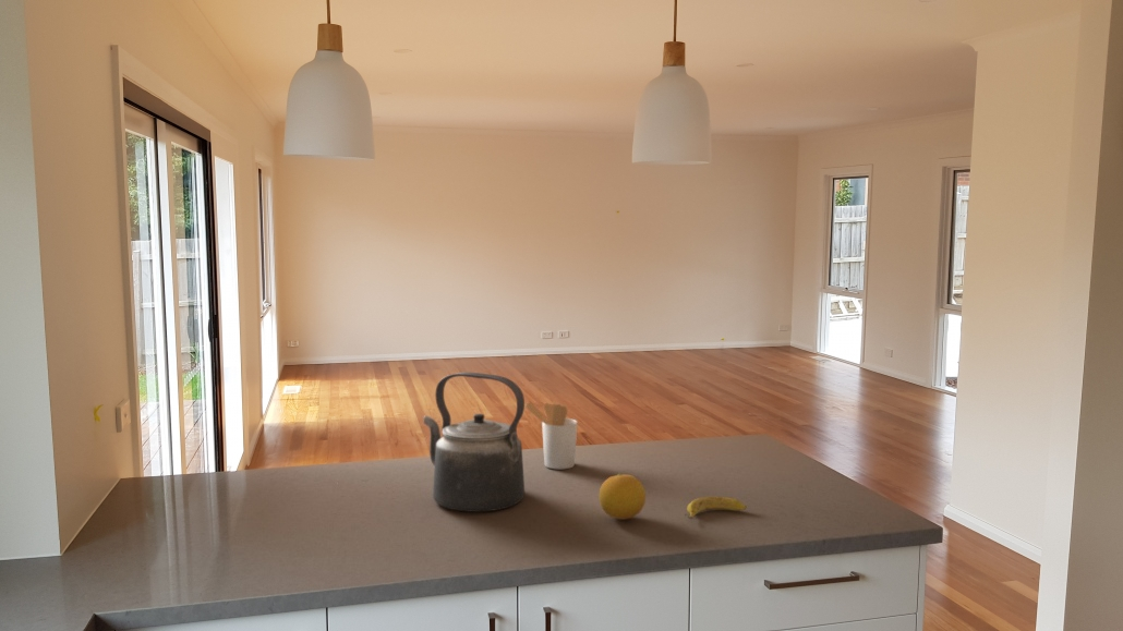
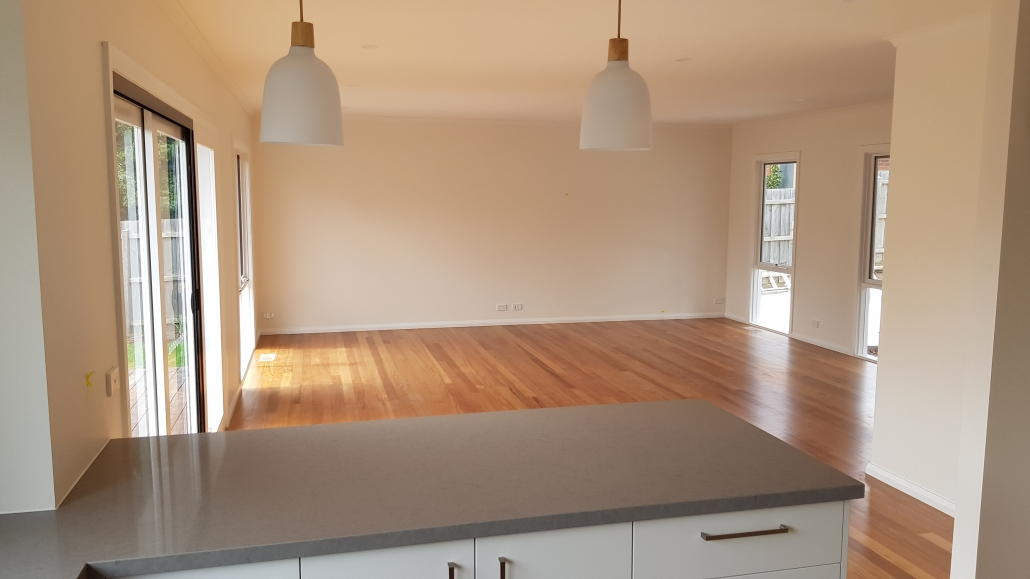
- utensil holder (550, 433)
- banana (713, 507)
- kettle (471, 435)
- fruit (621, 496)
